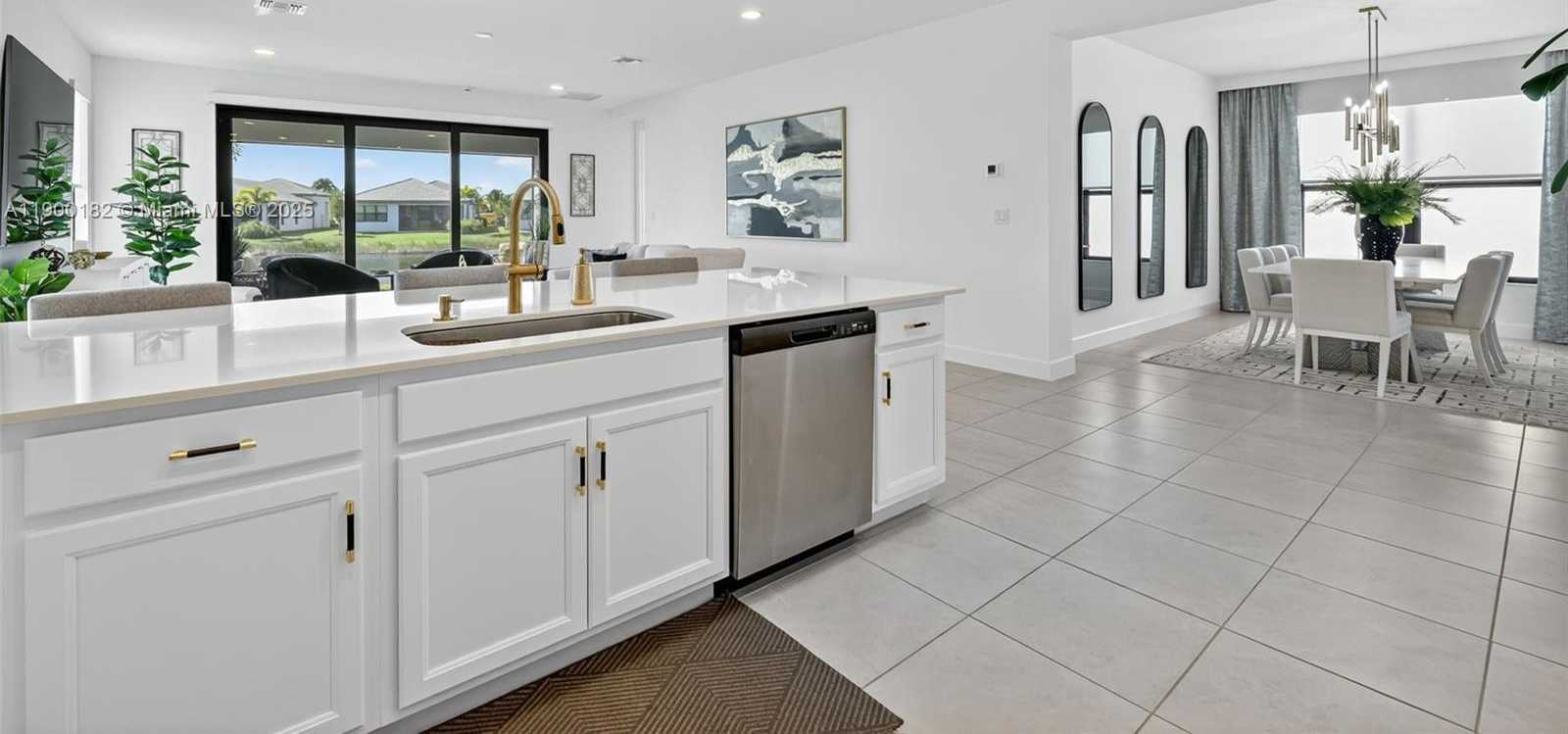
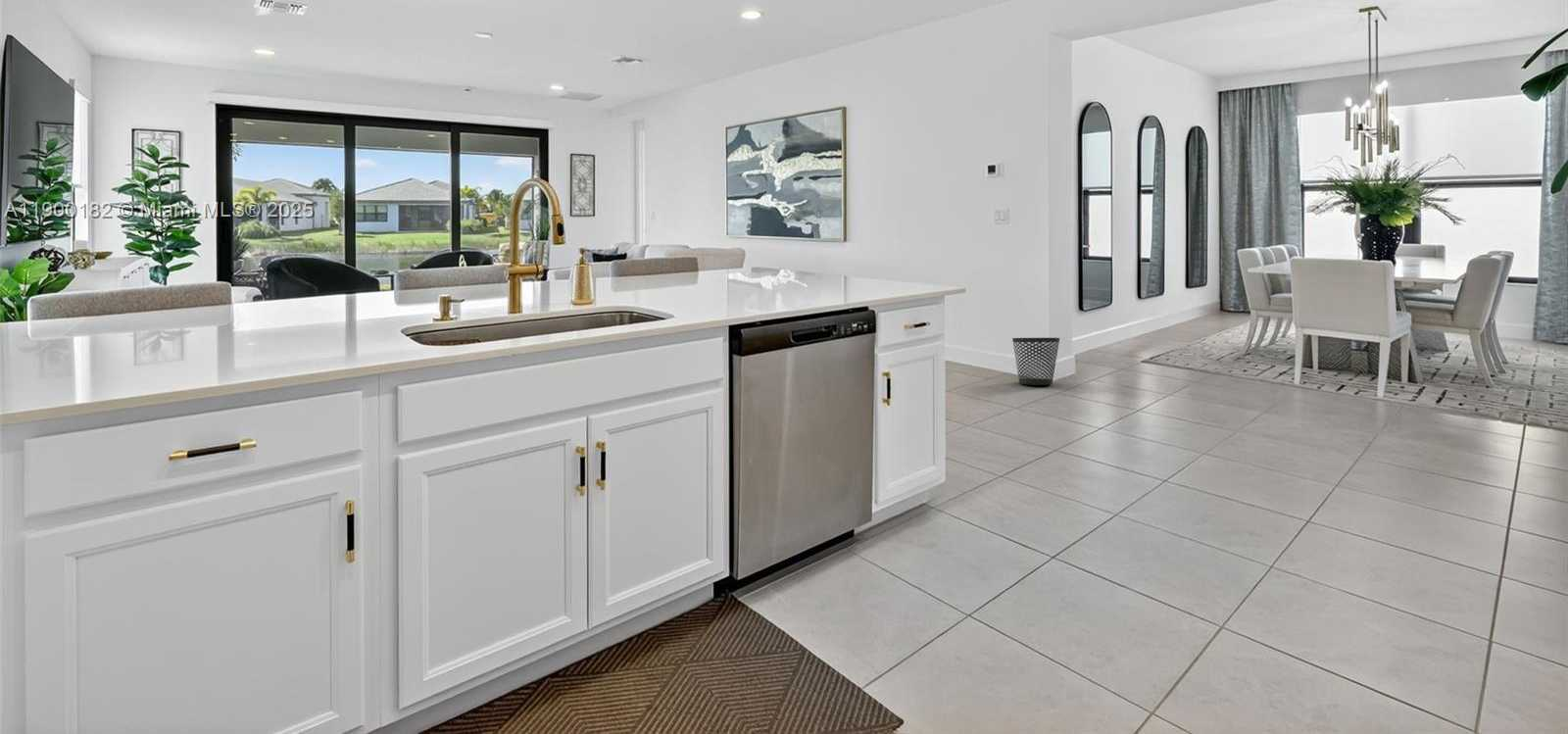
+ wastebasket (1036, 361)
